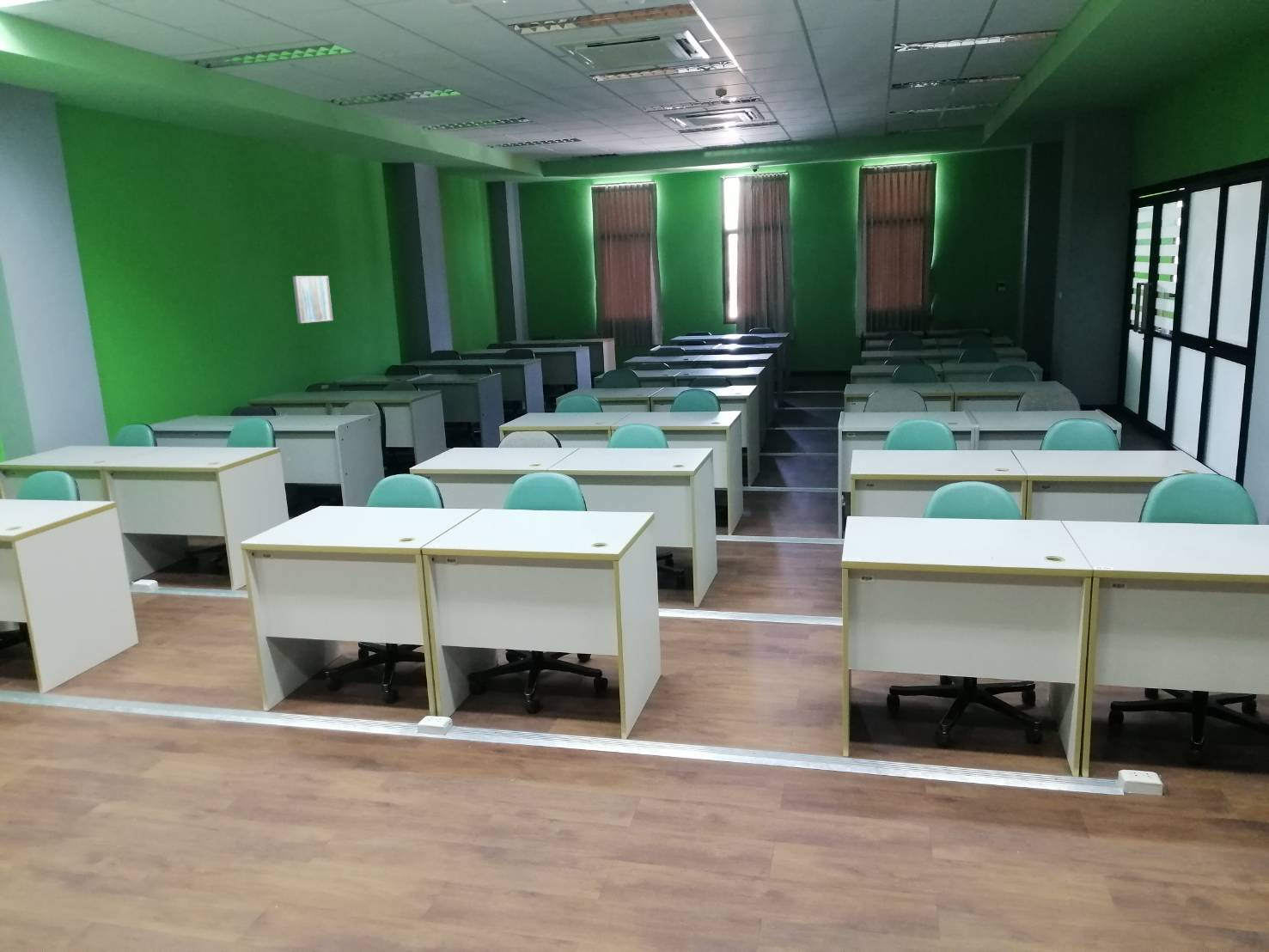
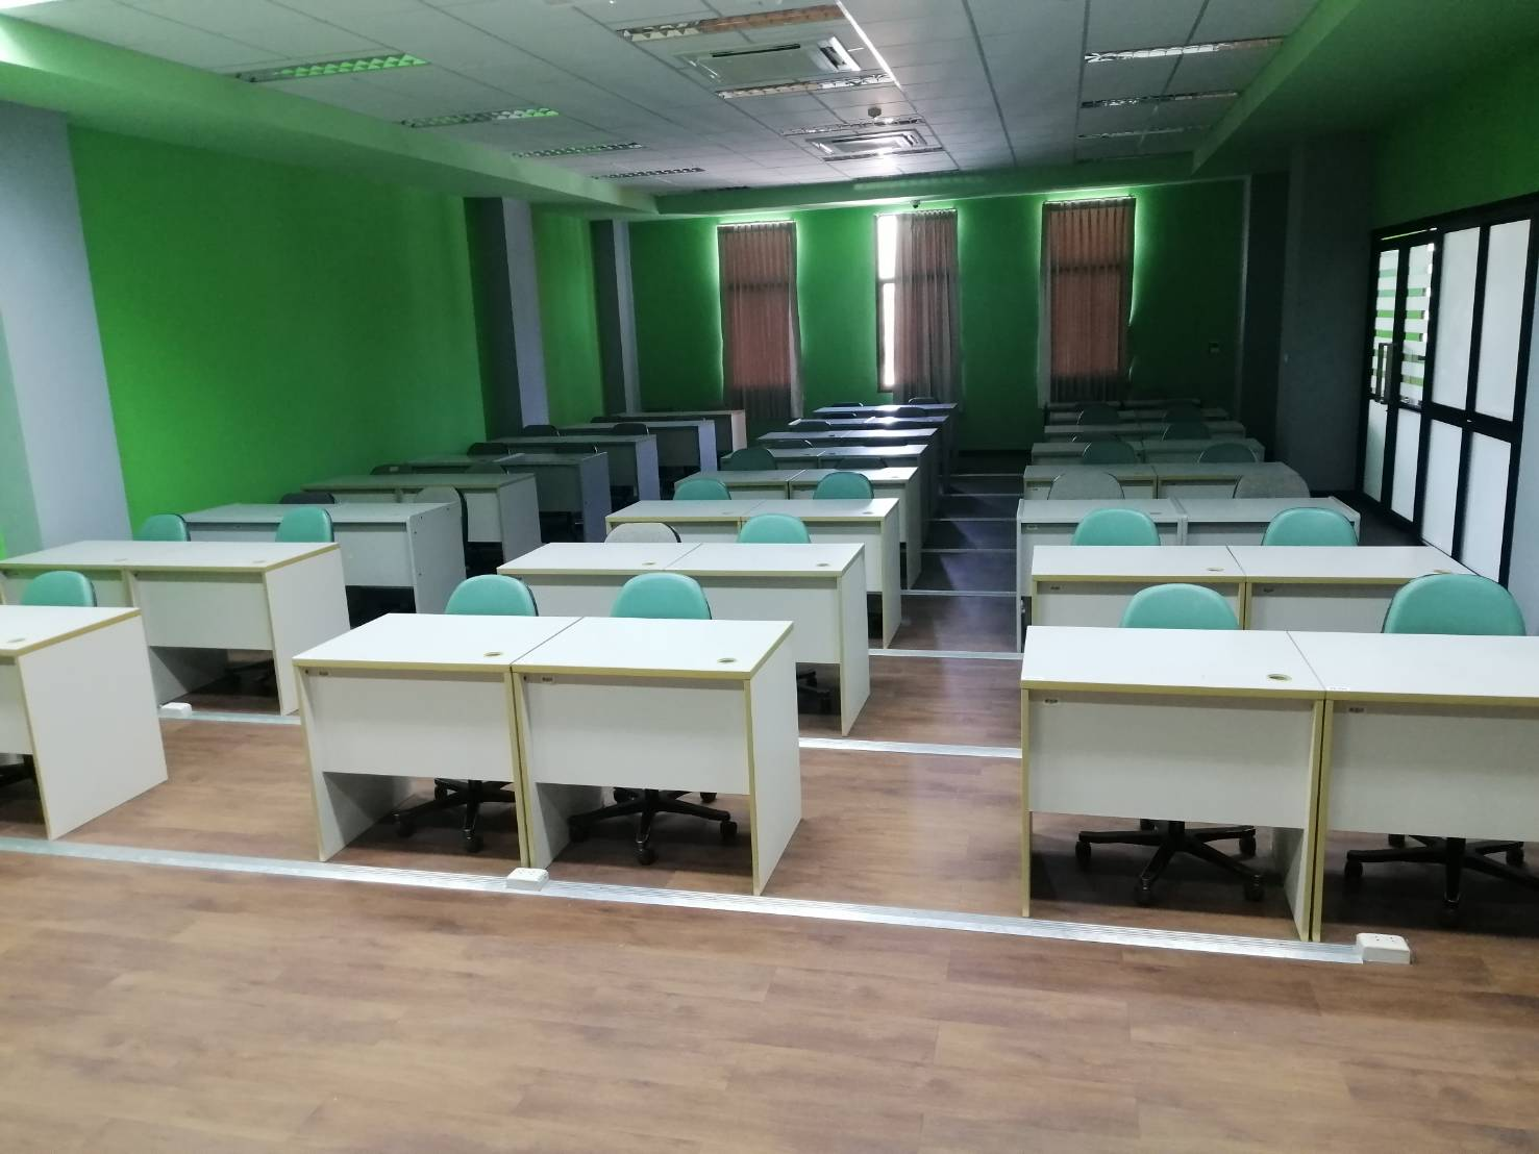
- wall art (313, 299)
